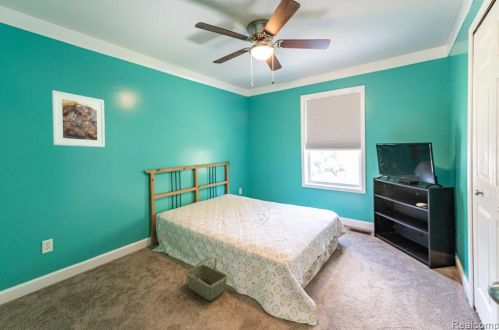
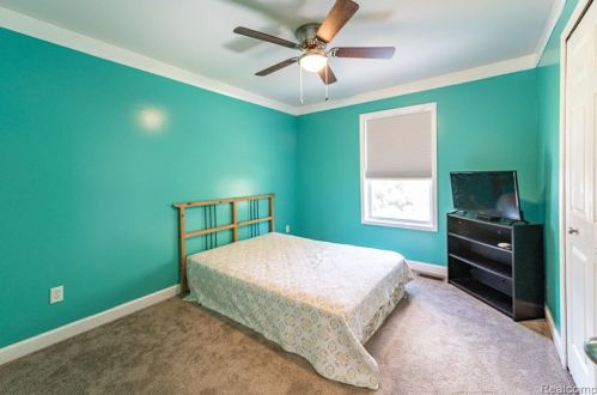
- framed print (80, 120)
- basket (206, 274)
